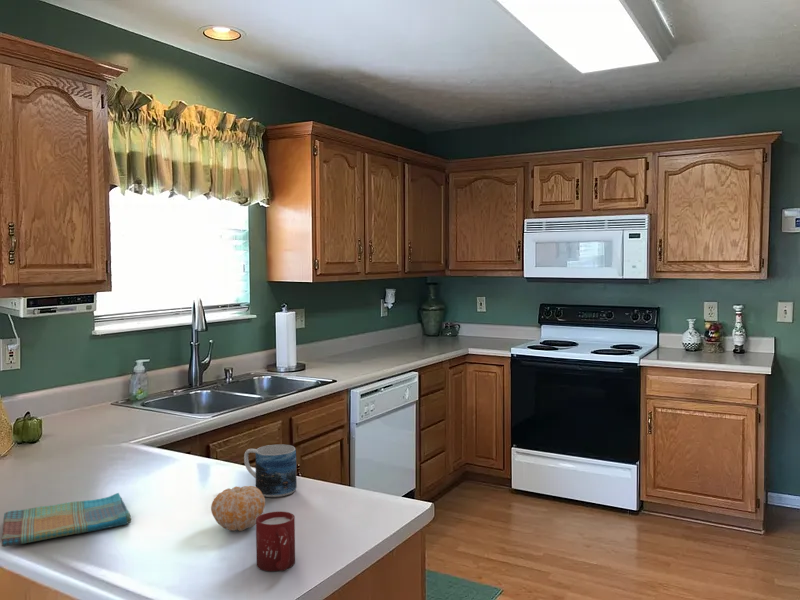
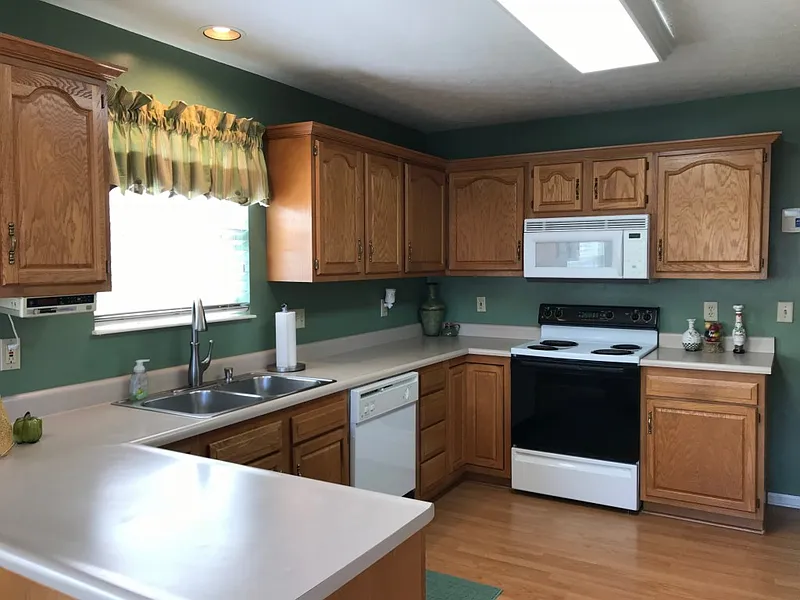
- mug (268, 468)
- cup (278, 543)
- dish towel (67, 517)
- fruit (239, 507)
